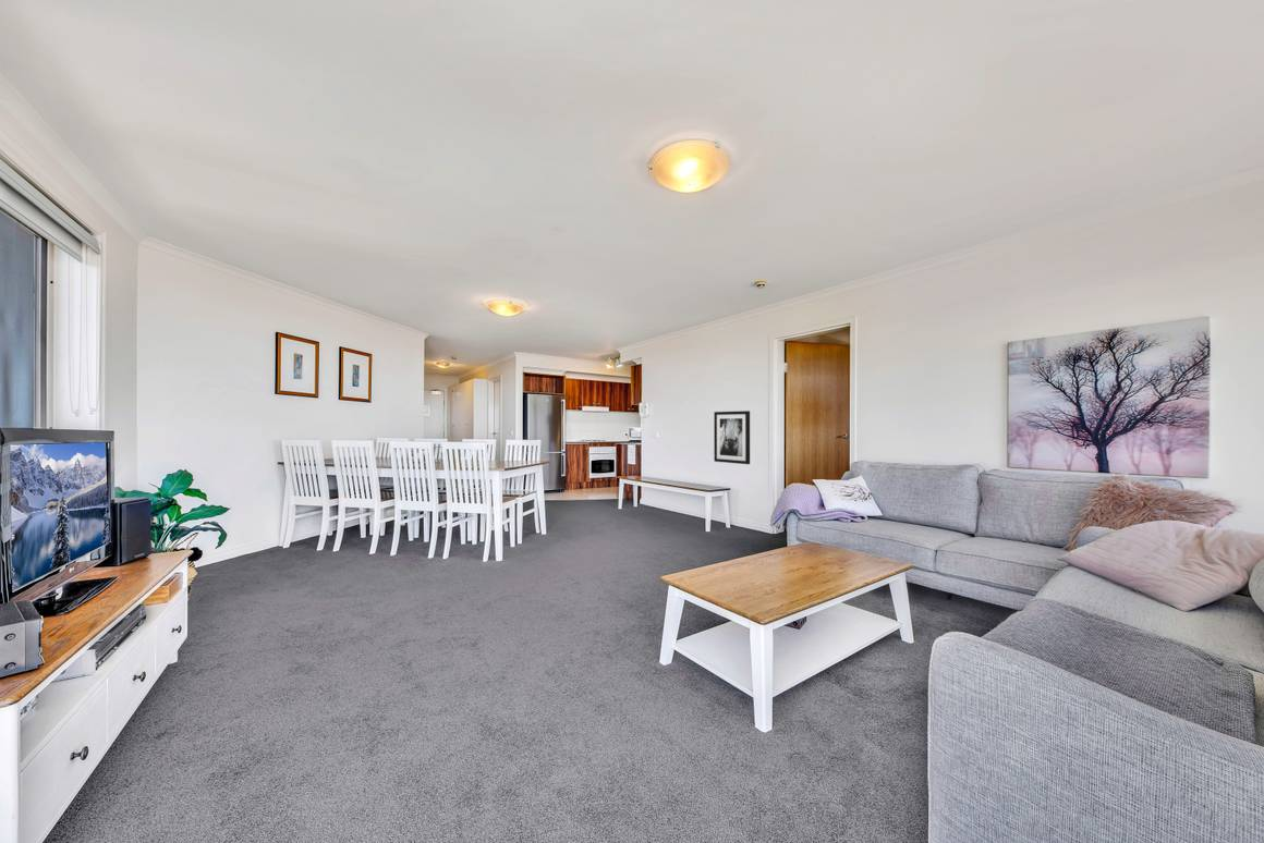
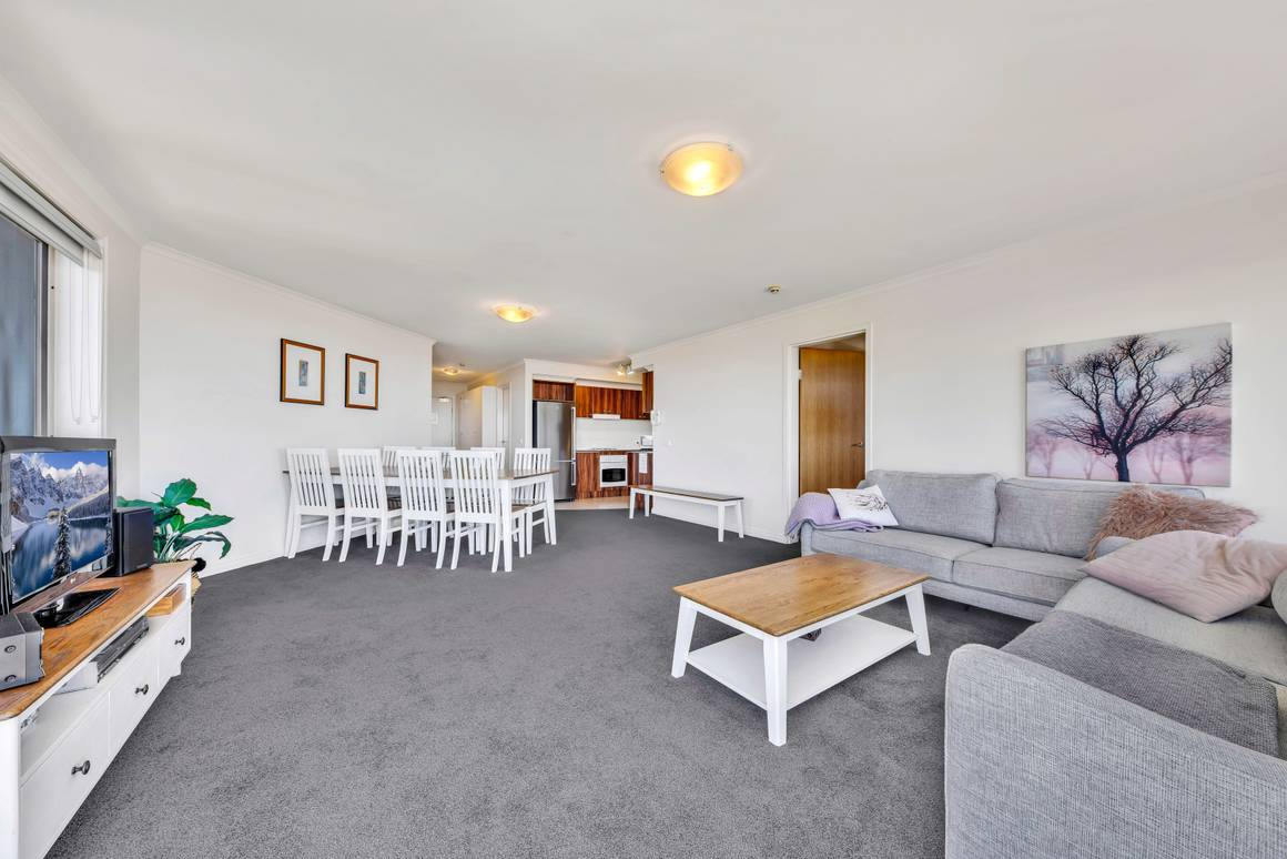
- wall art (731, 437)
